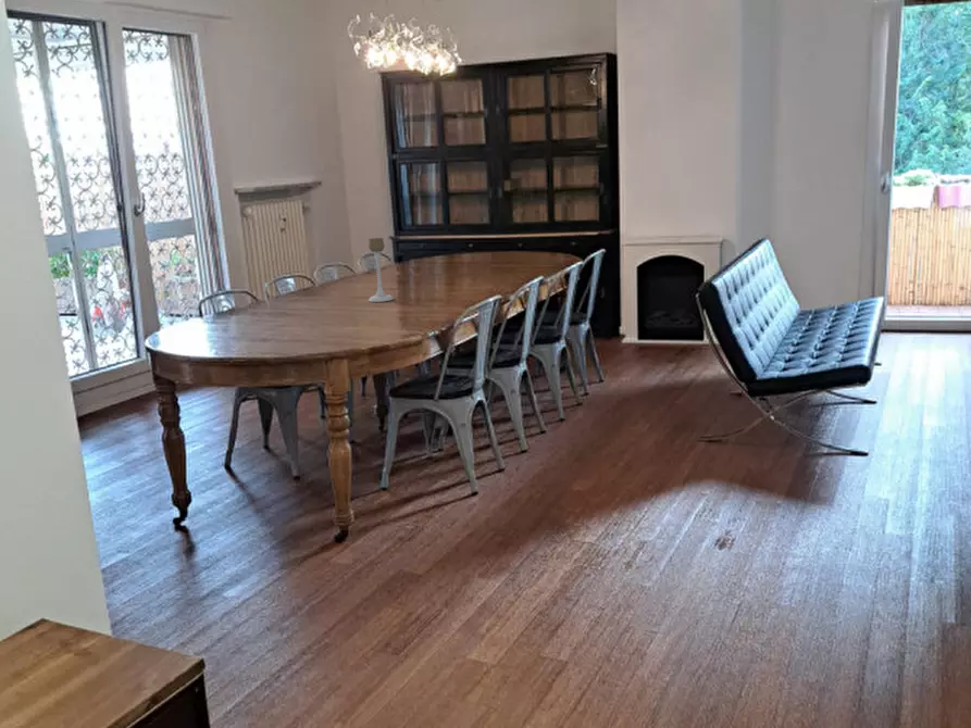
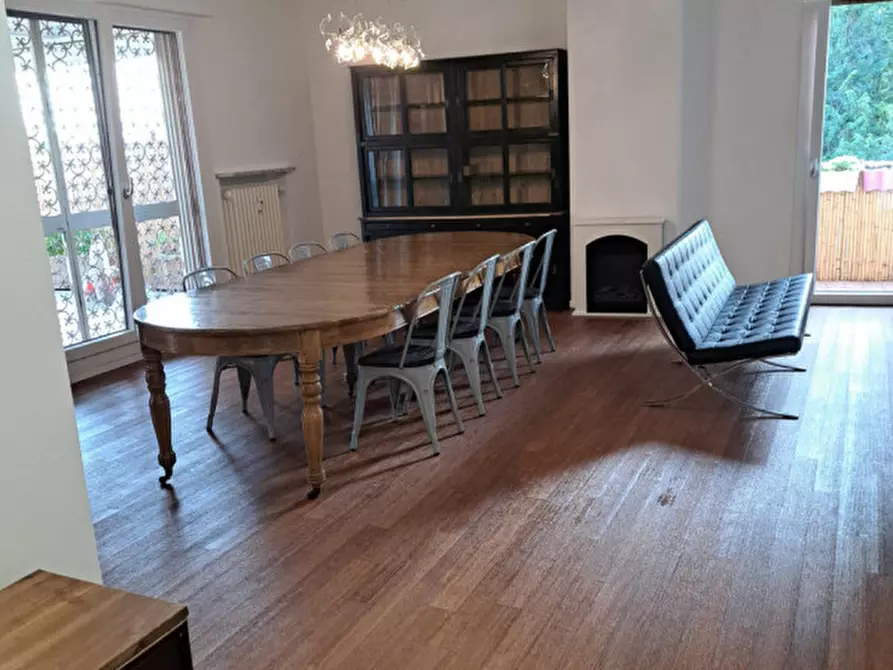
- candle holder (378, 268)
